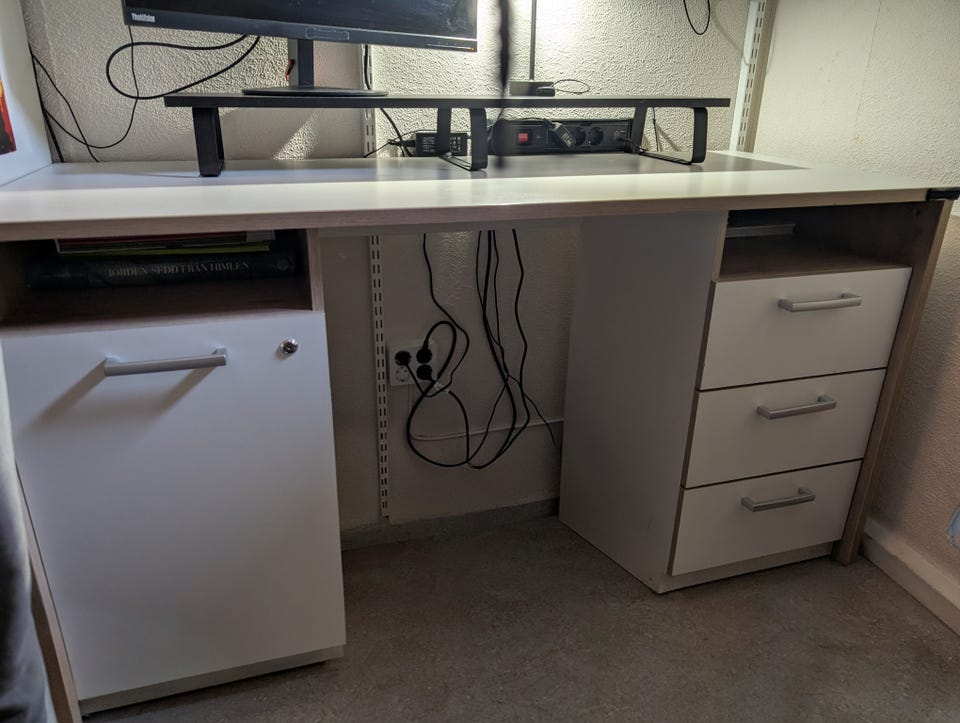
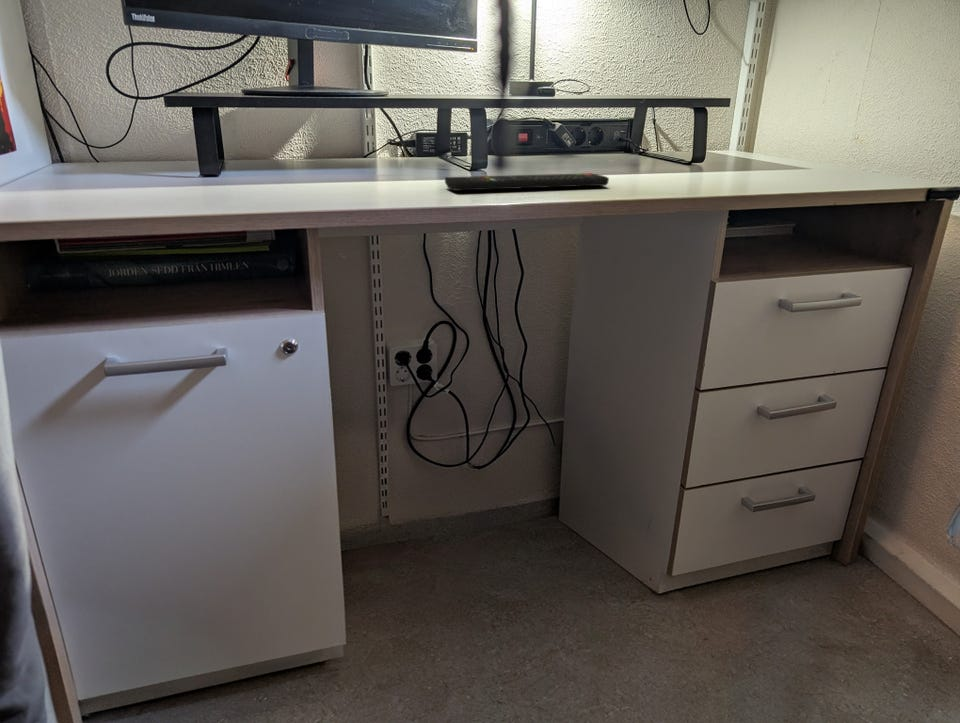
+ remote control (529, 182)
